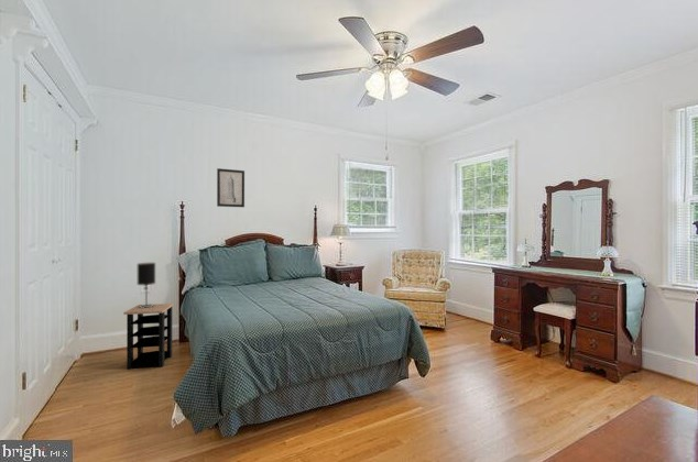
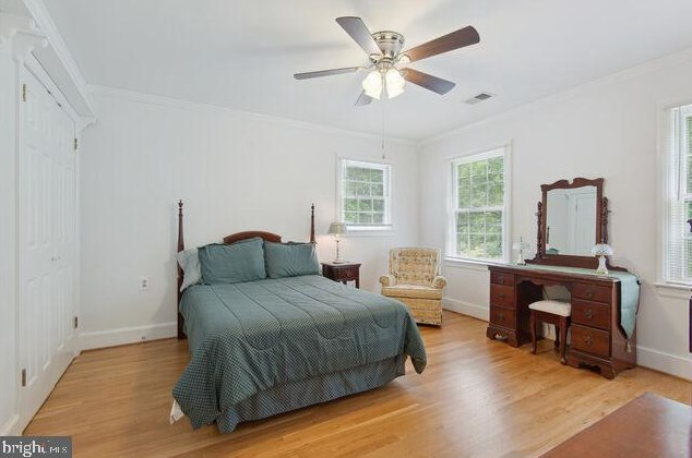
- side table (150, 334)
- wall art (230, 188)
- table lamp (146, 284)
